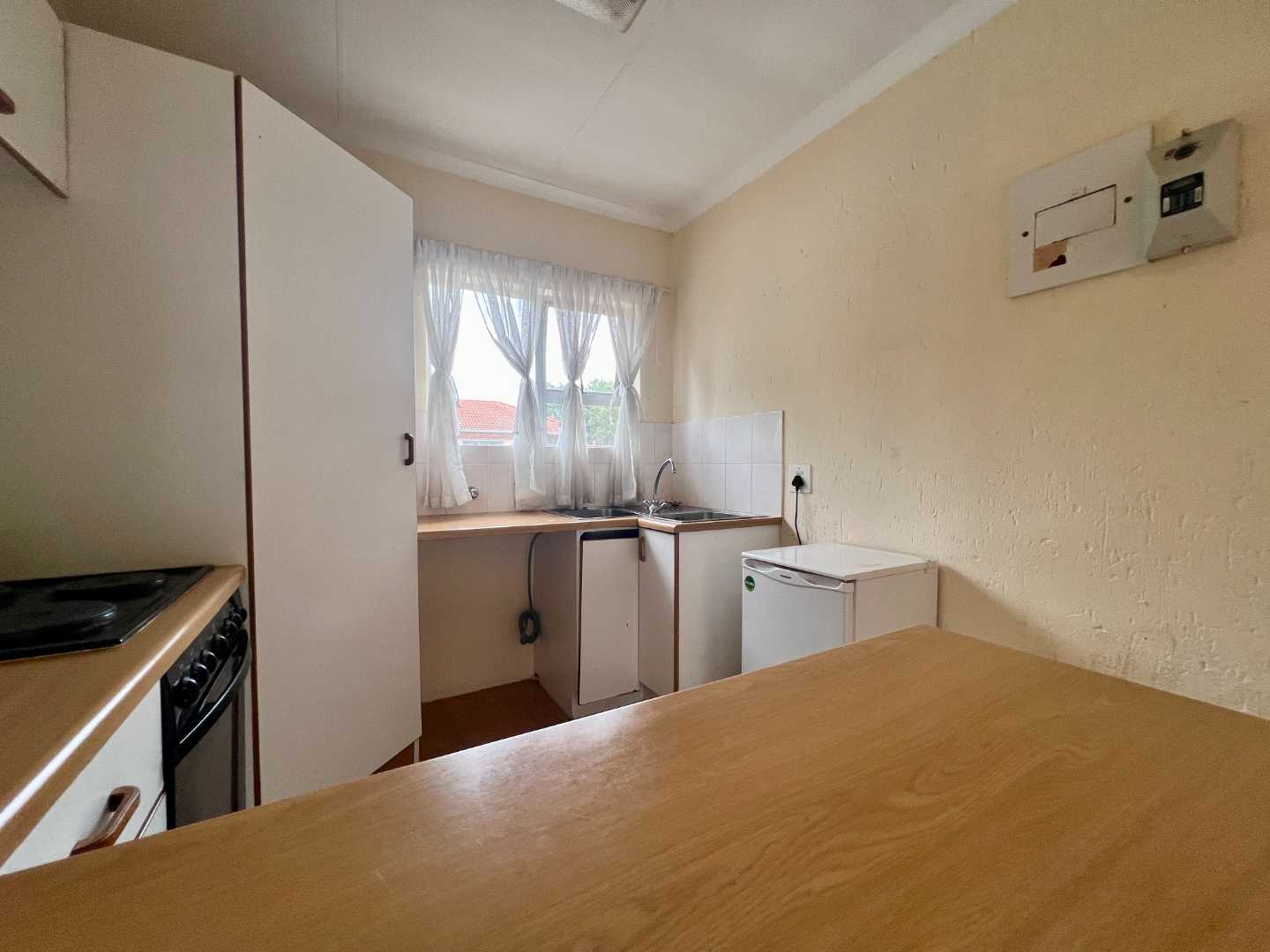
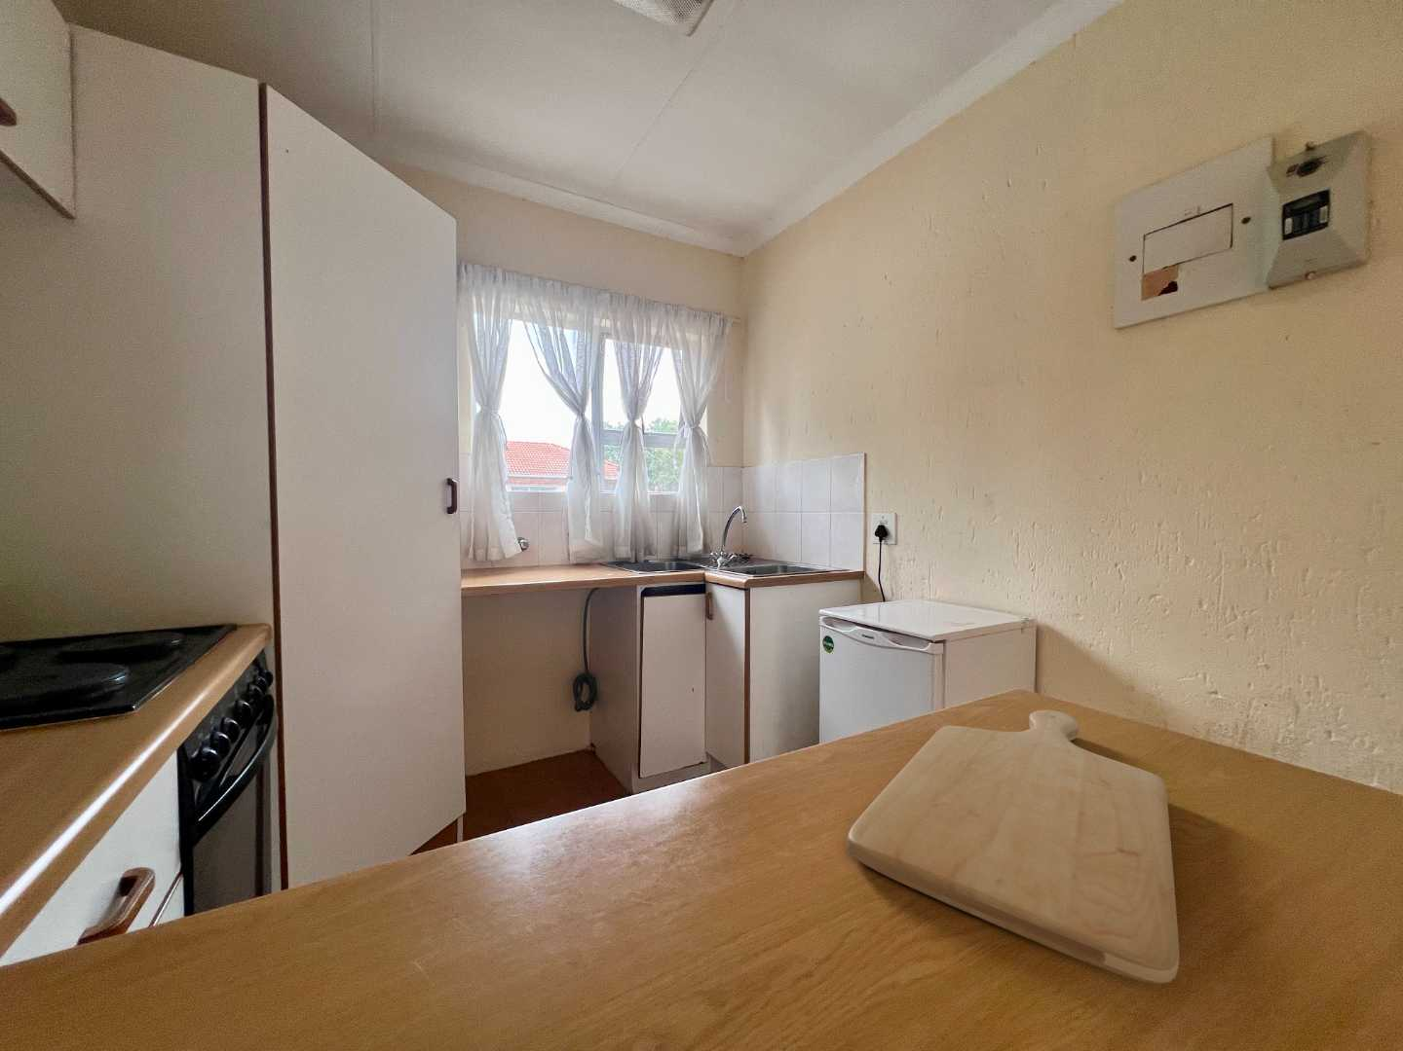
+ chopping board (1028, 783)
